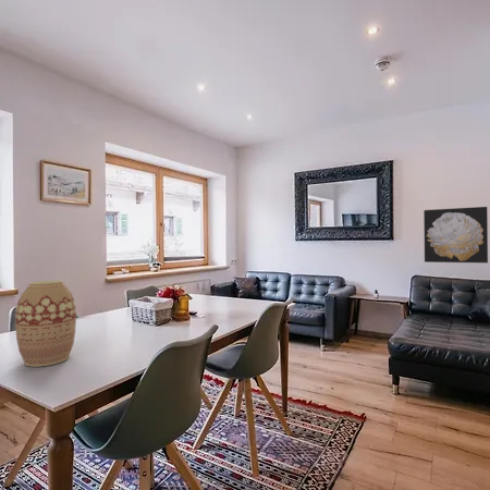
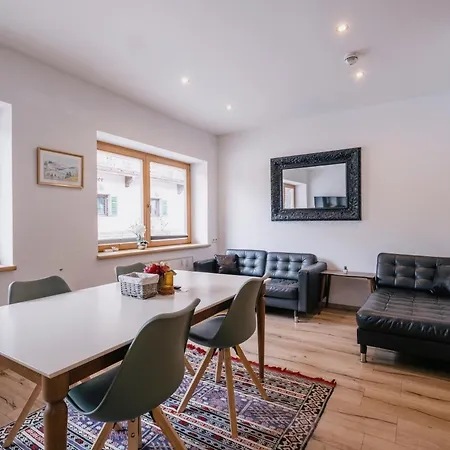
- wall art (454, 235)
- vase (47, 320)
